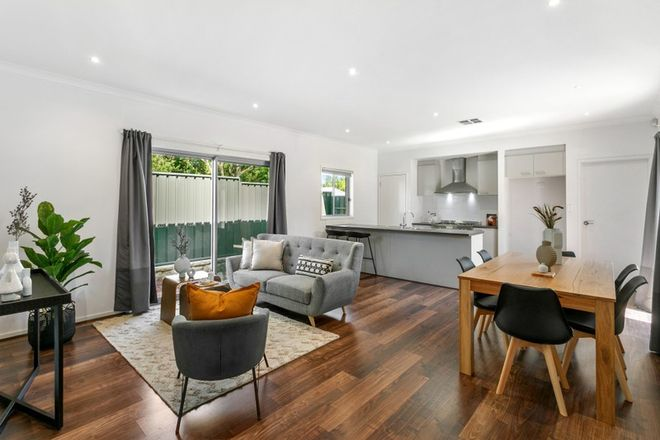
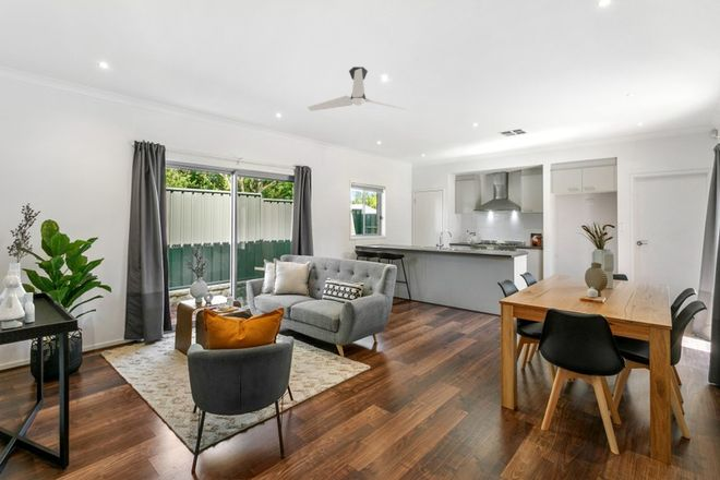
+ ceiling fan (358, 81)
